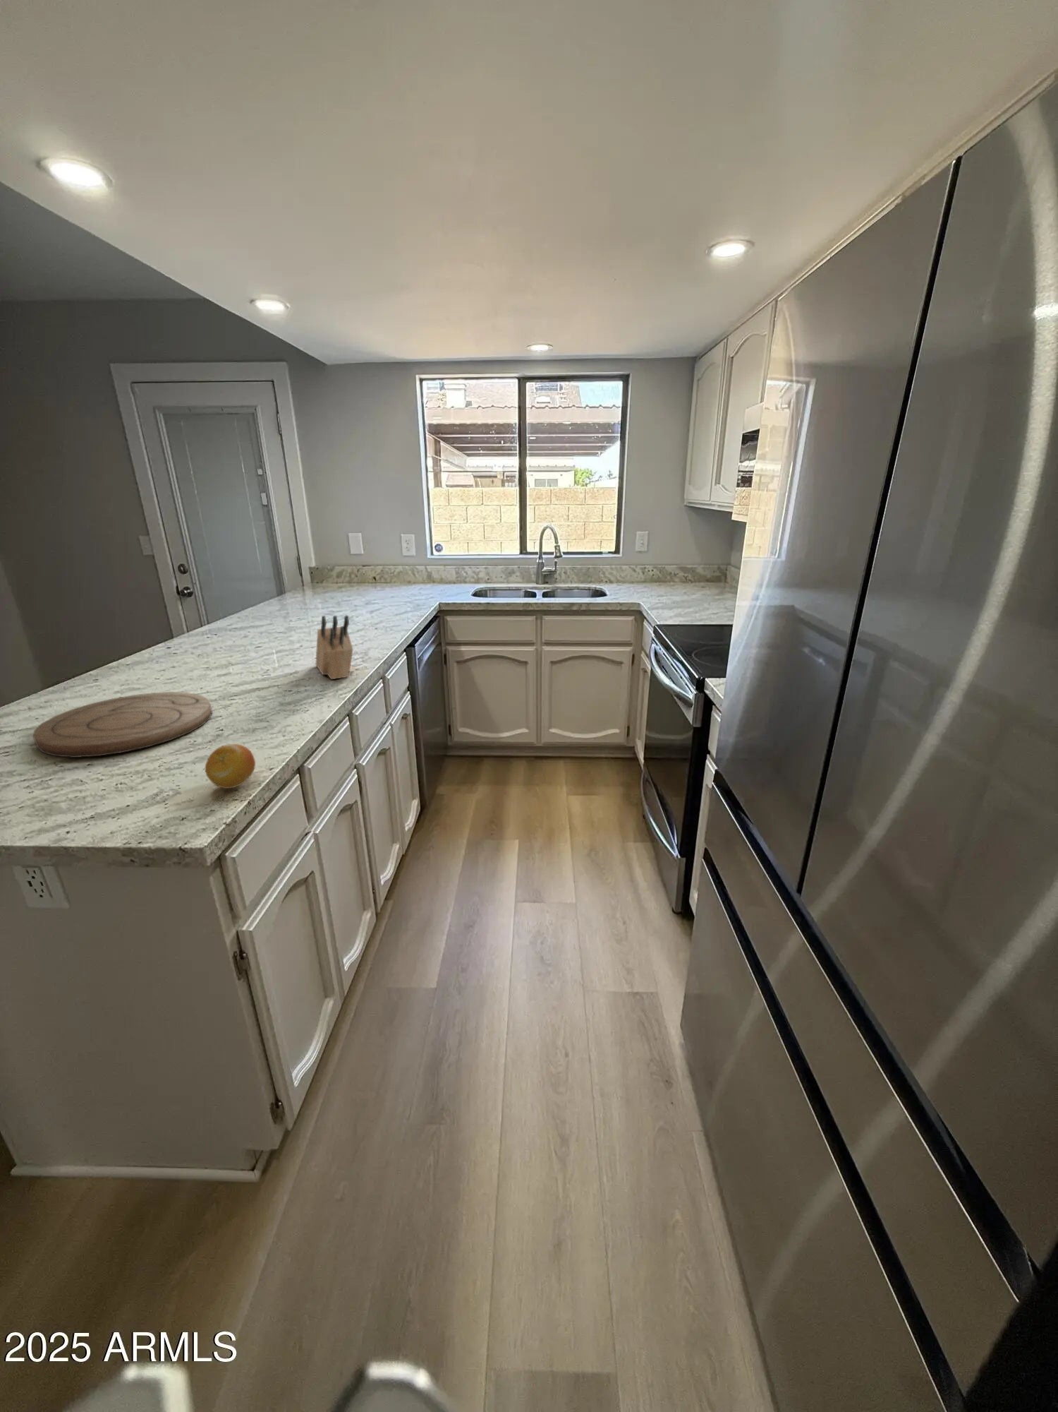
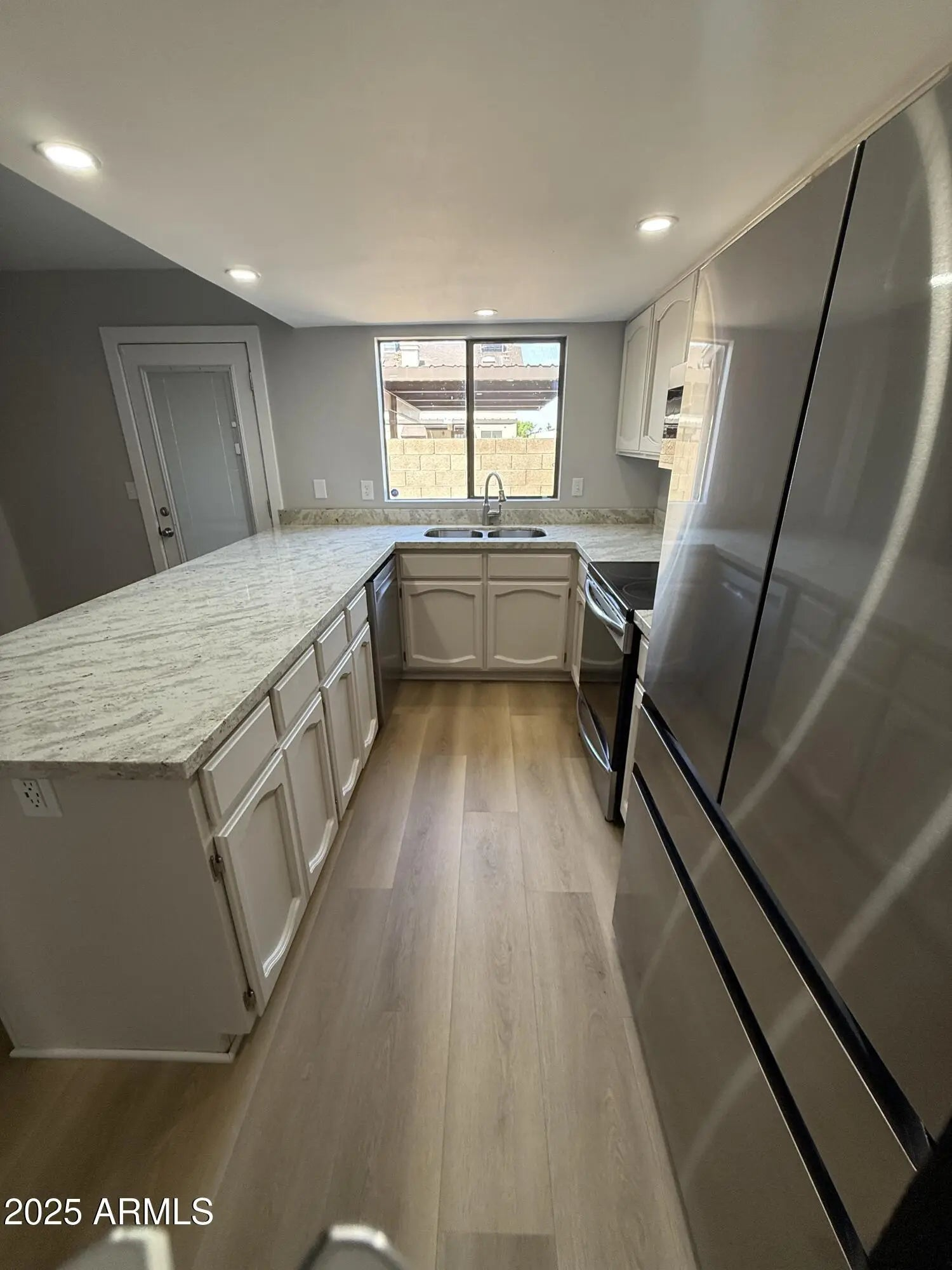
- cutting board (129, 720)
- knife block (332, 642)
- fruit (230, 765)
